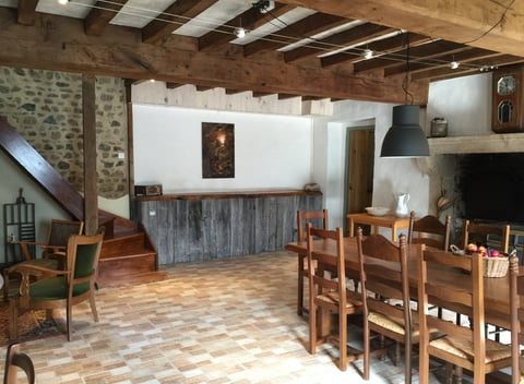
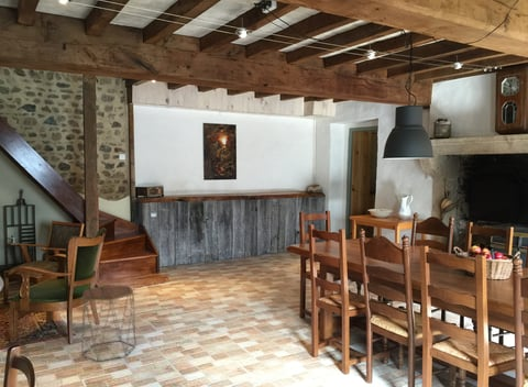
+ side table (107, 320)
